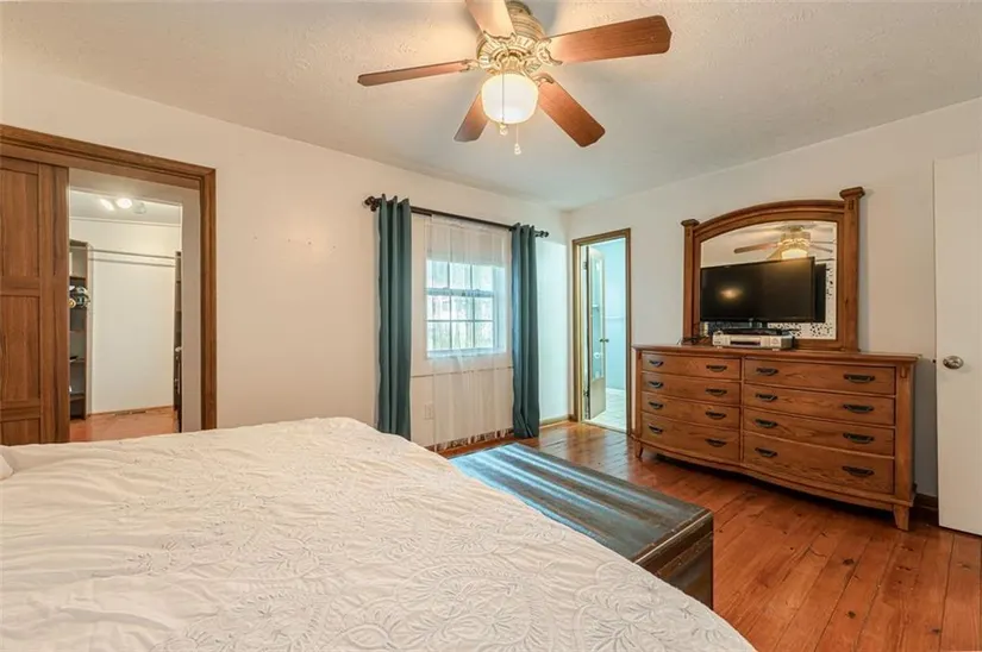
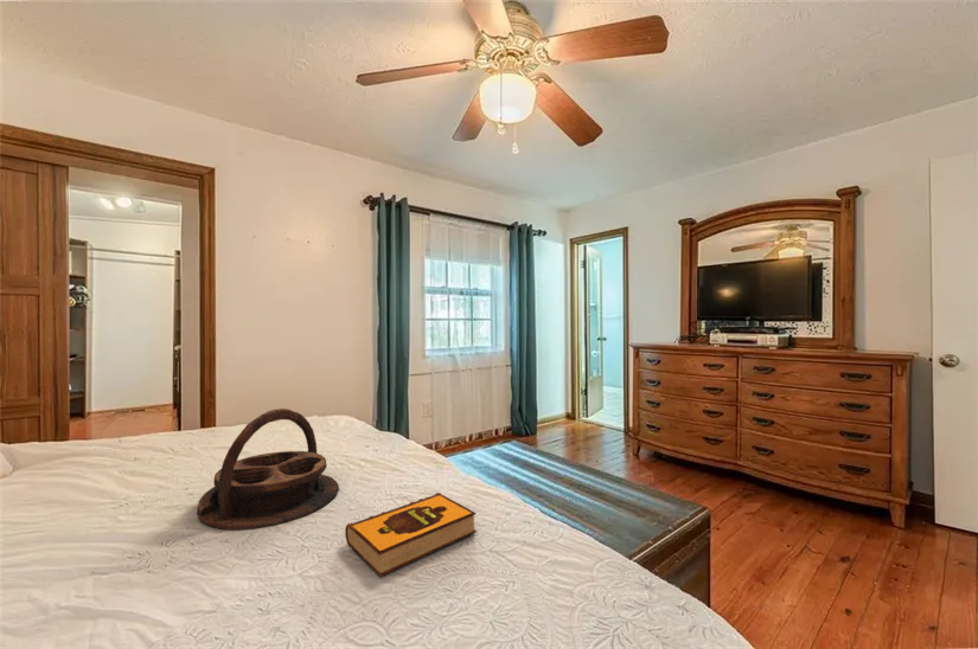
+ hardback book (411, 527)
+ serving tray (273, 454)
